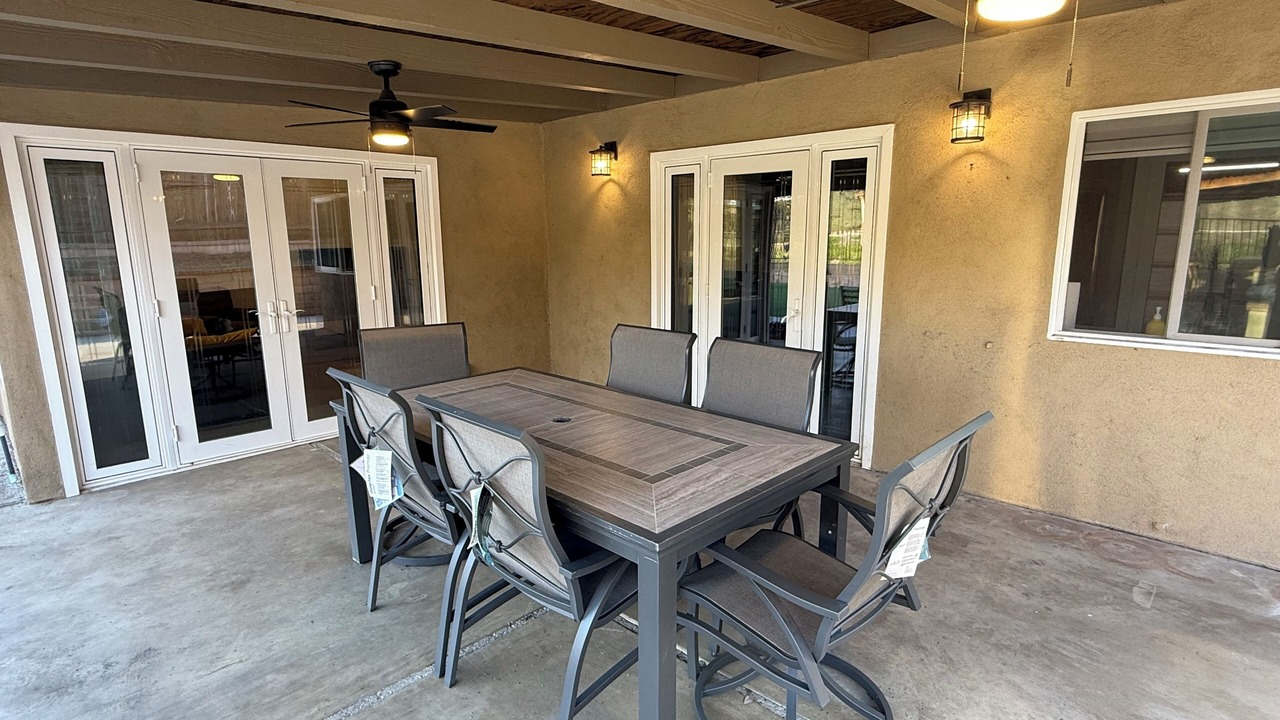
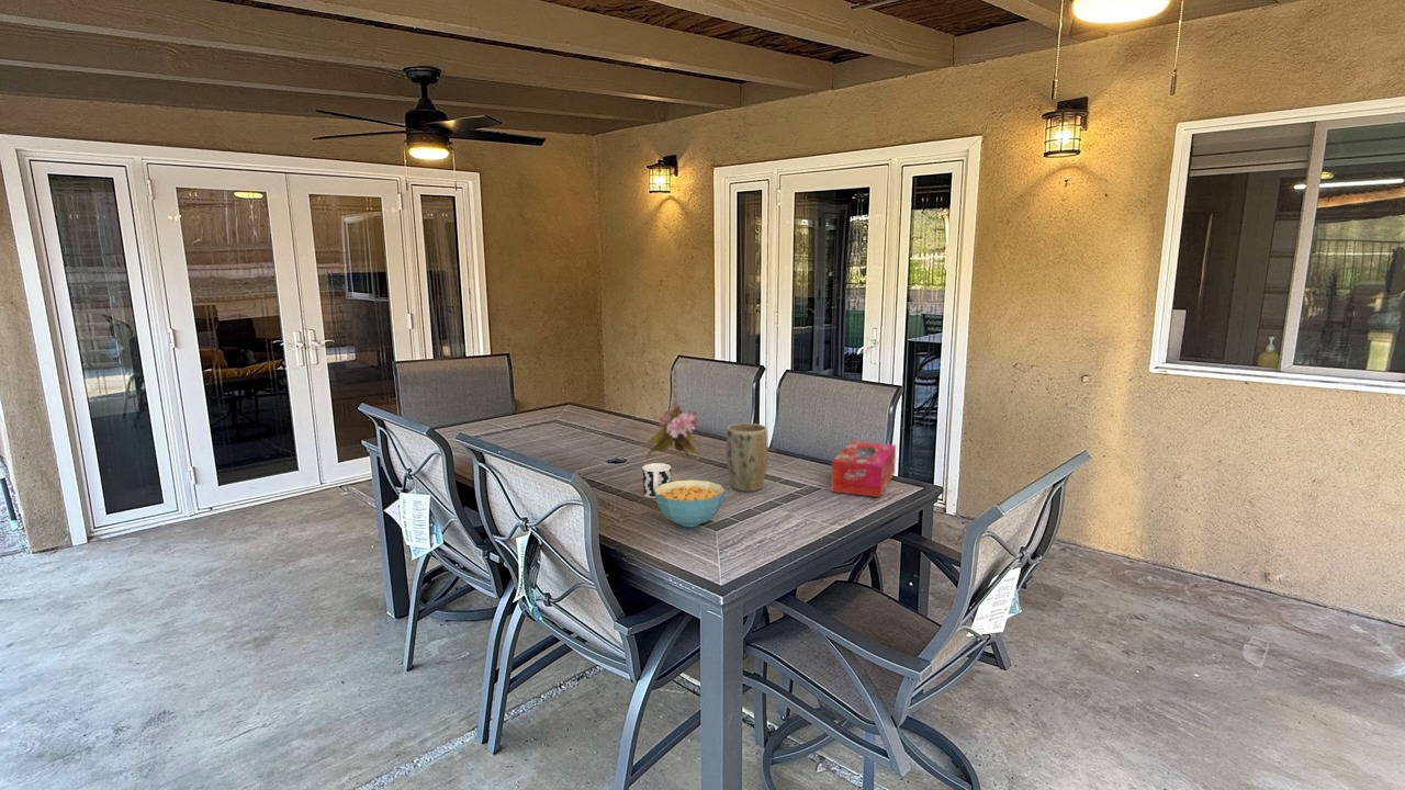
+ cup (656, 482)
+ plant pot (746, 456)
+ cereal bowl (689, 506)
+ flower (671, 414)
+ tissue box (864, 466)
